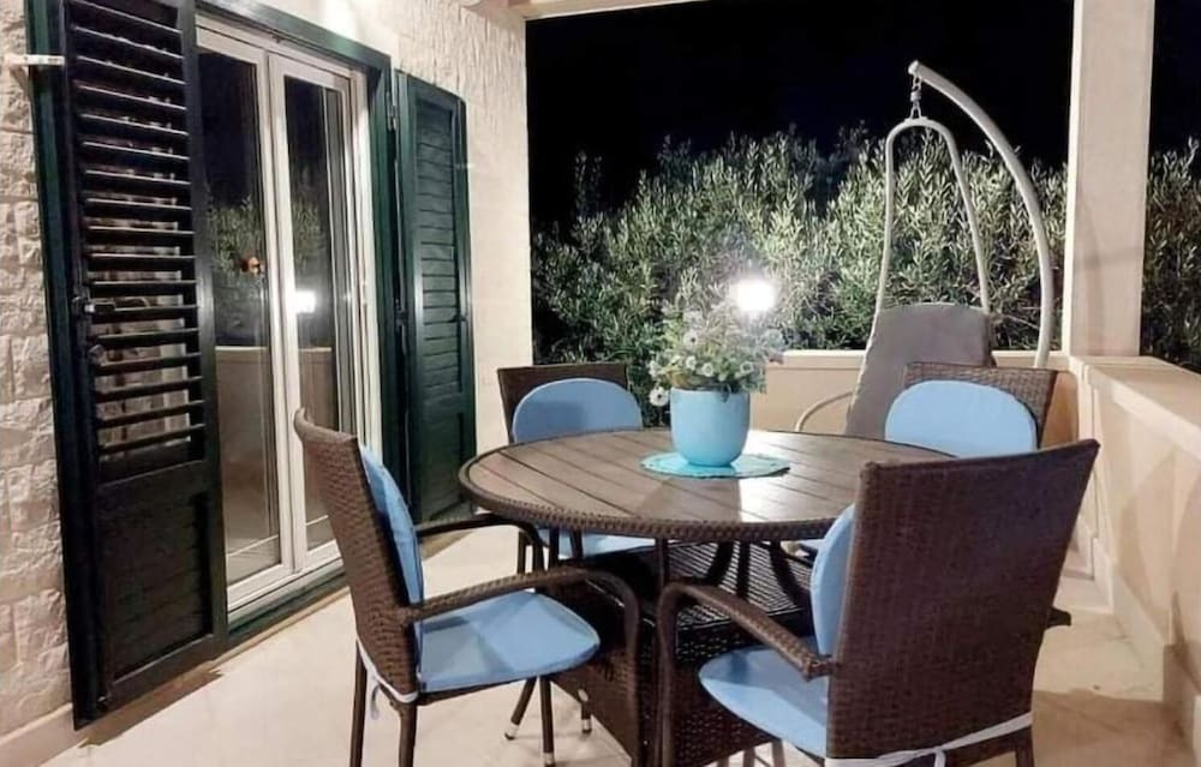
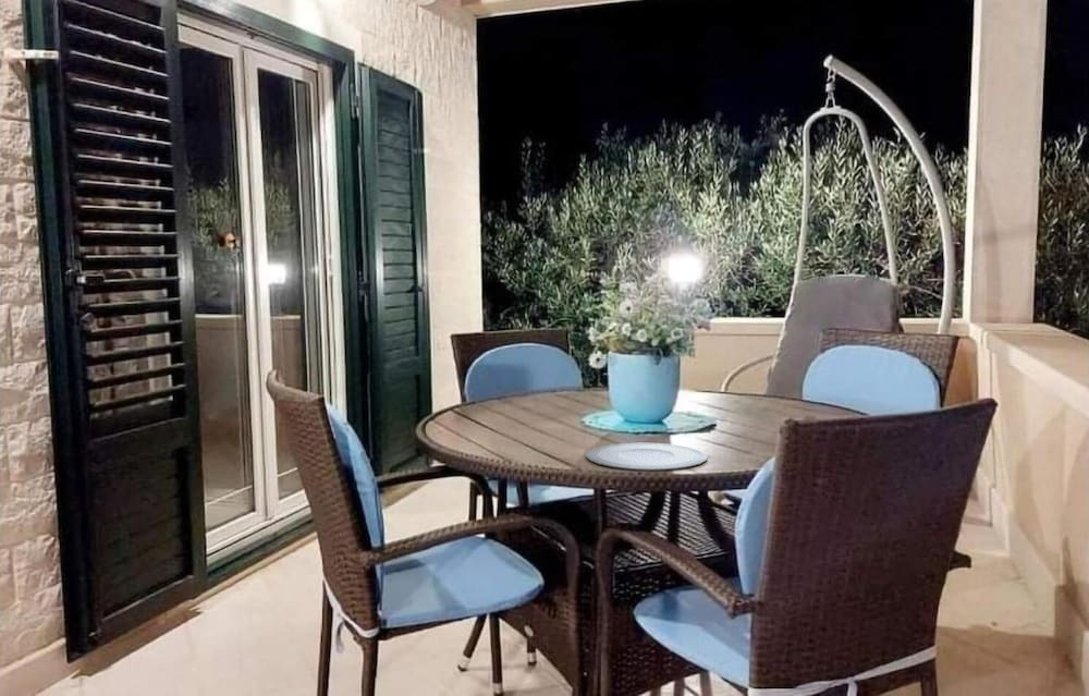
+ plate (646, 455)
